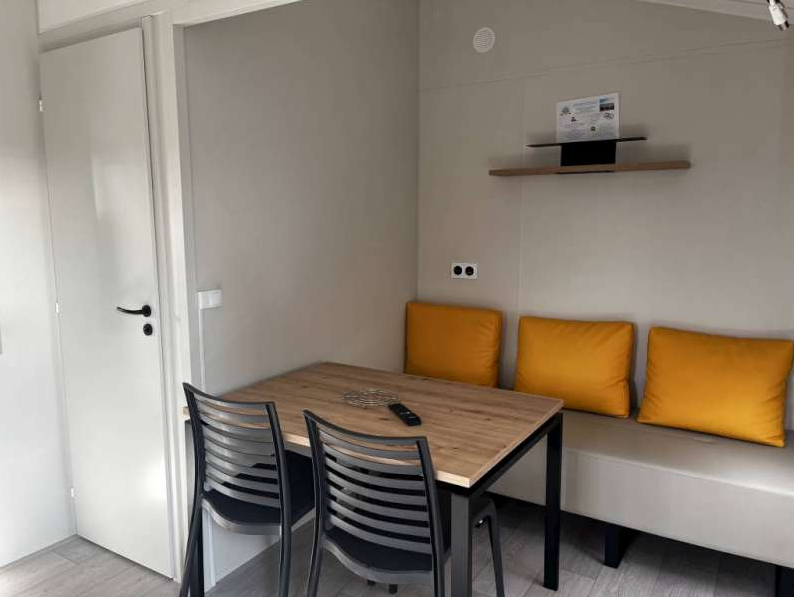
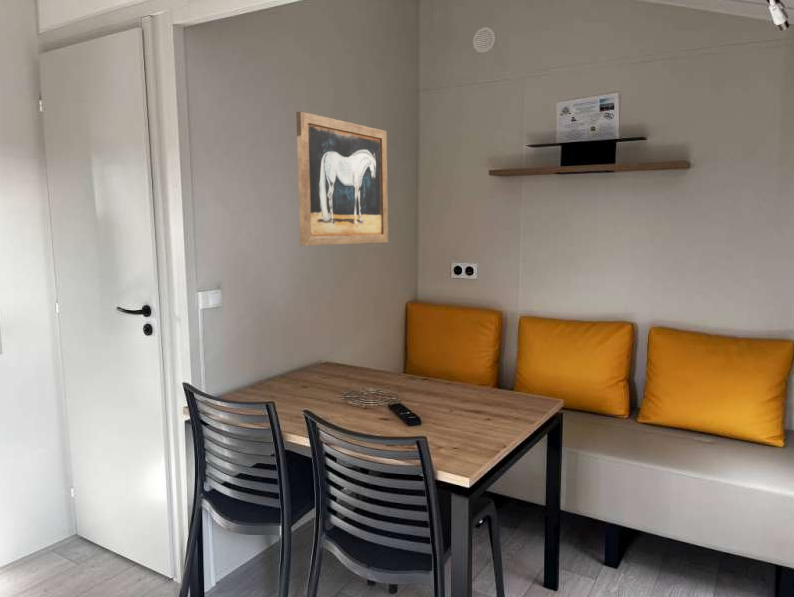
+ wall art (347, 183)
